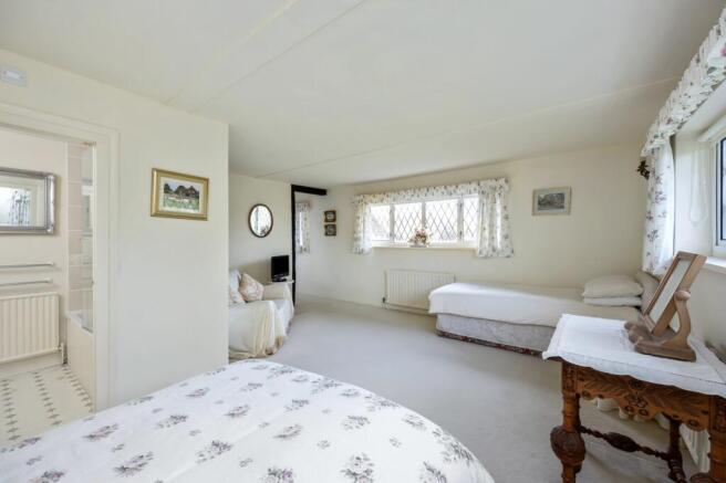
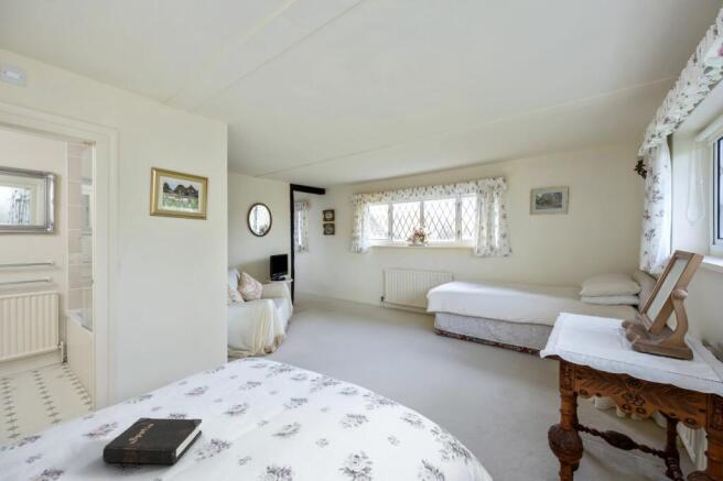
+ hardback book (155, 439)
